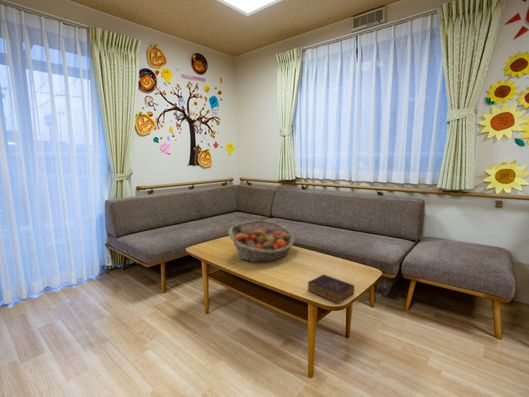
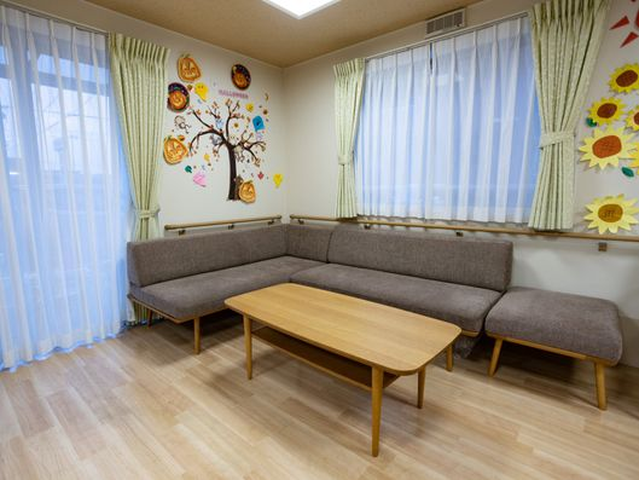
- fruit basket (262, 239)
- book (330, 287)
